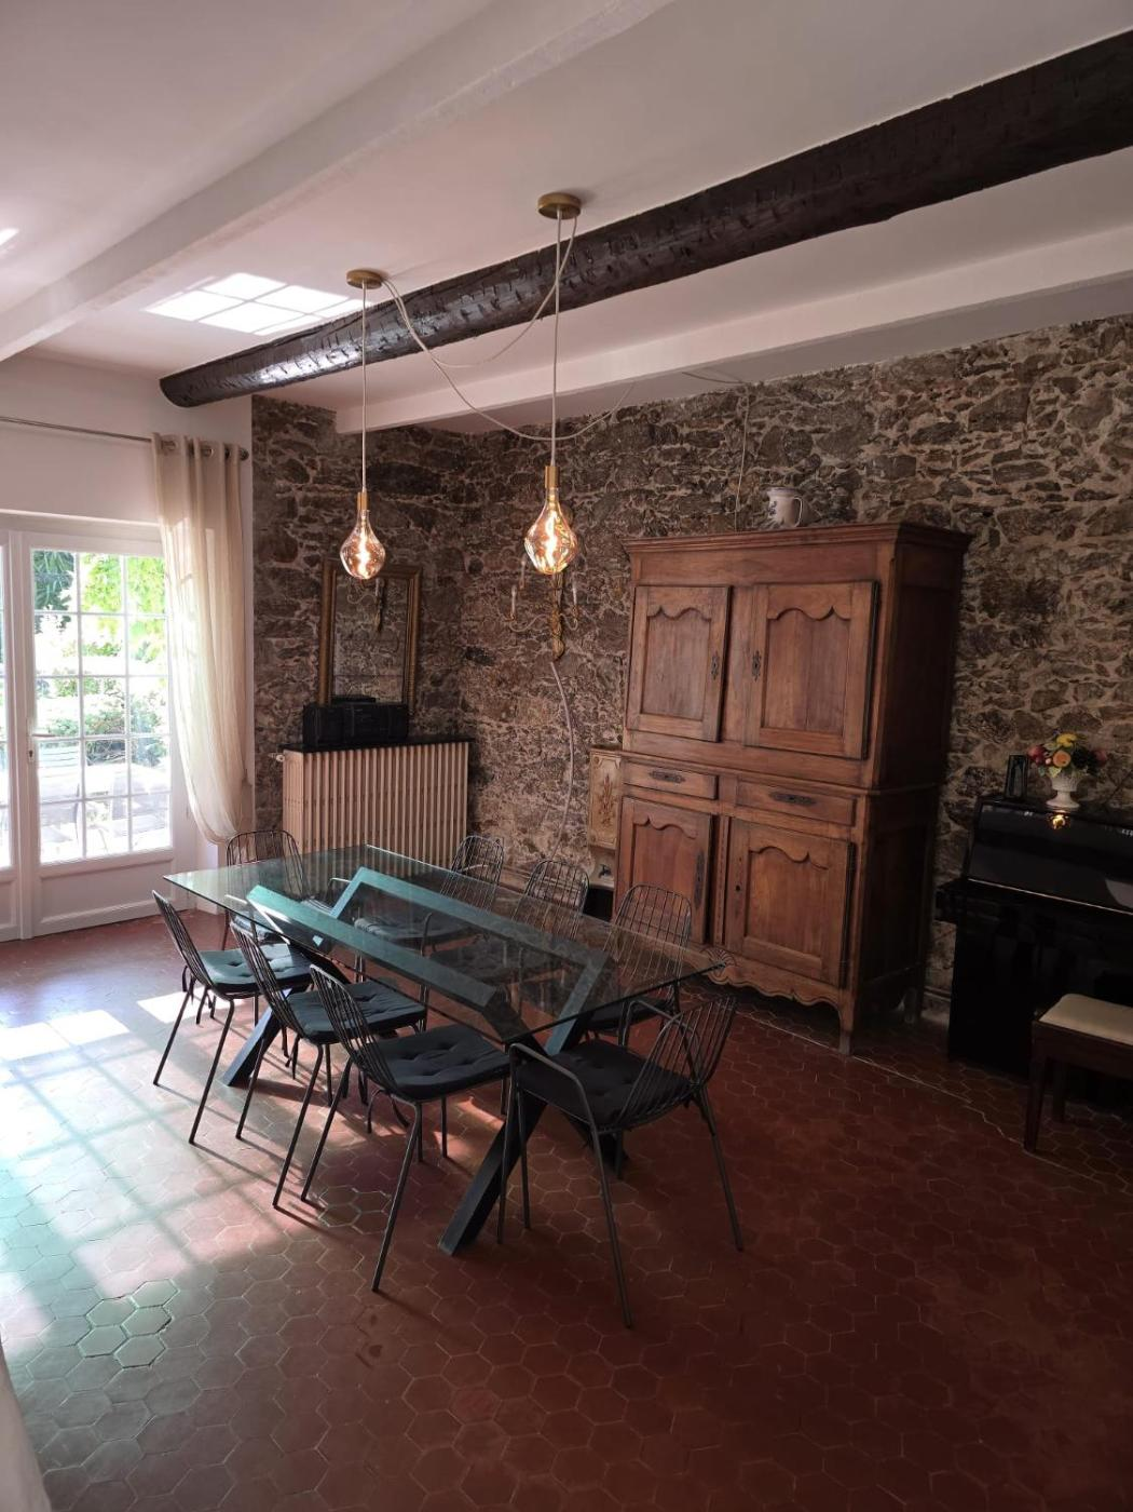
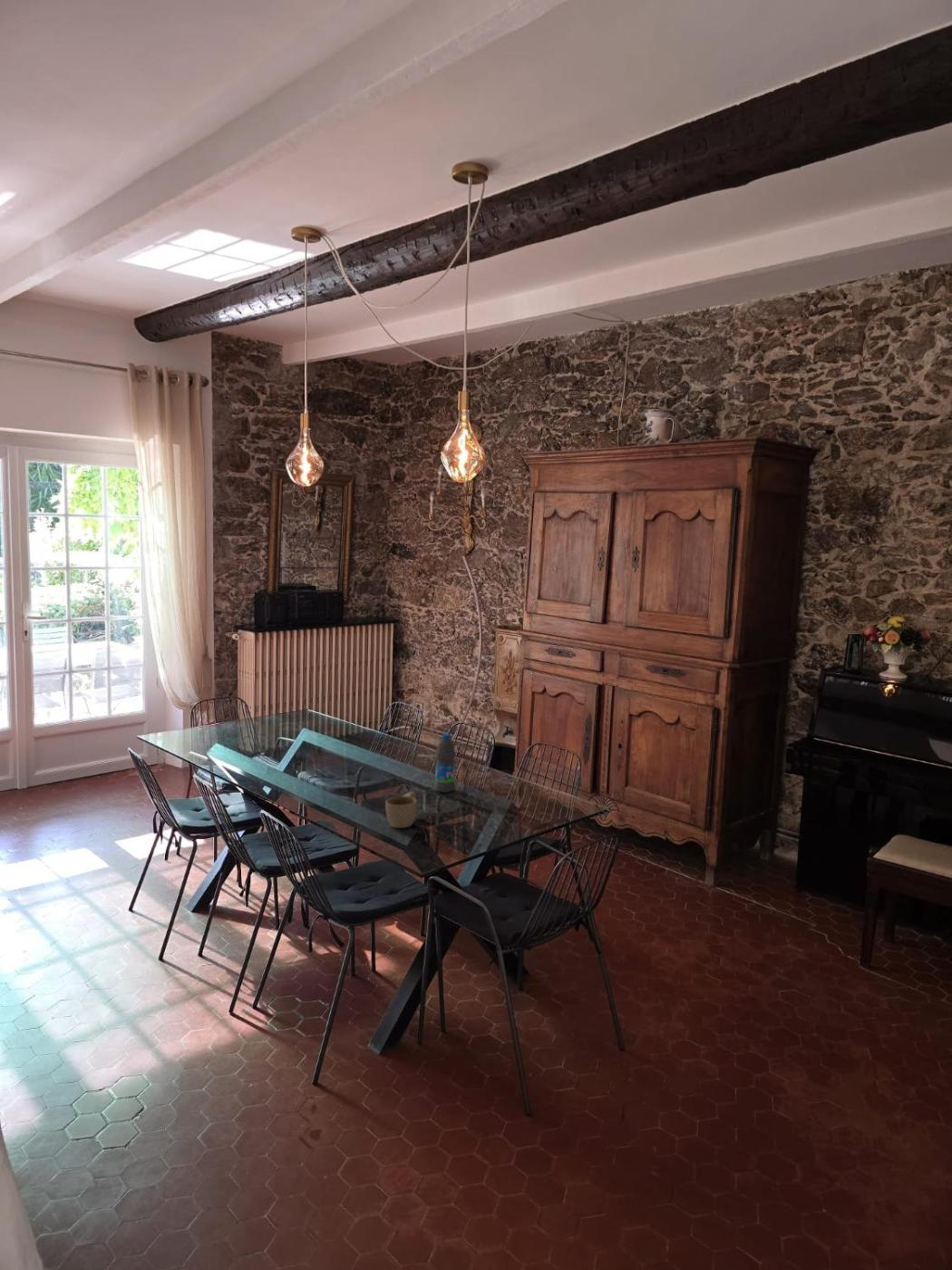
+ water bottle (445, 762)
+ cup (404, 810)
